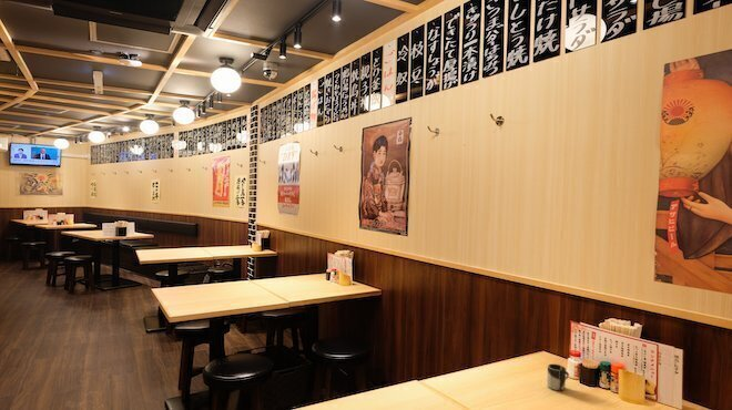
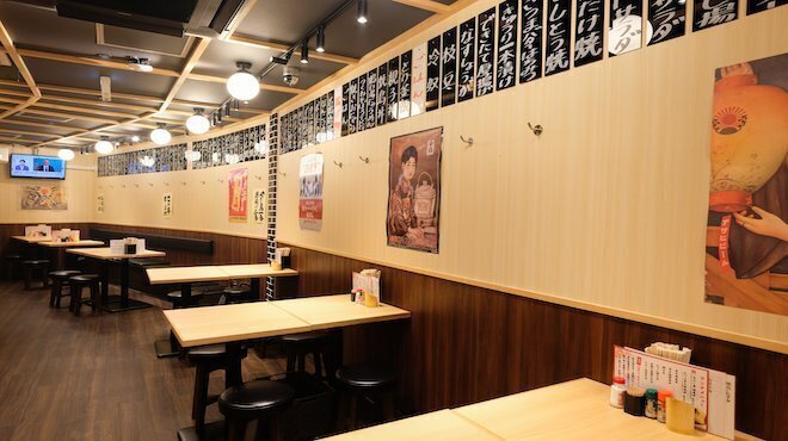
- cup (558, 377)
